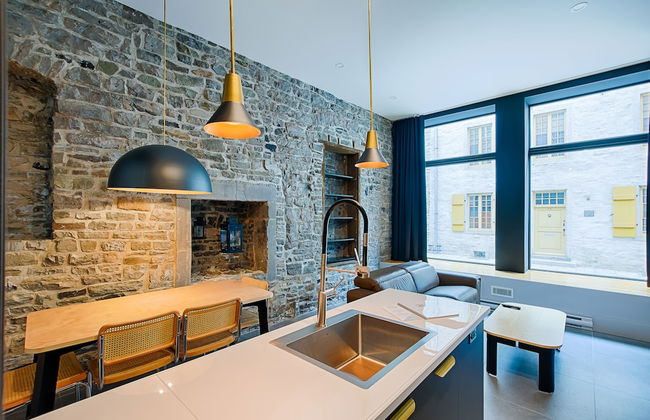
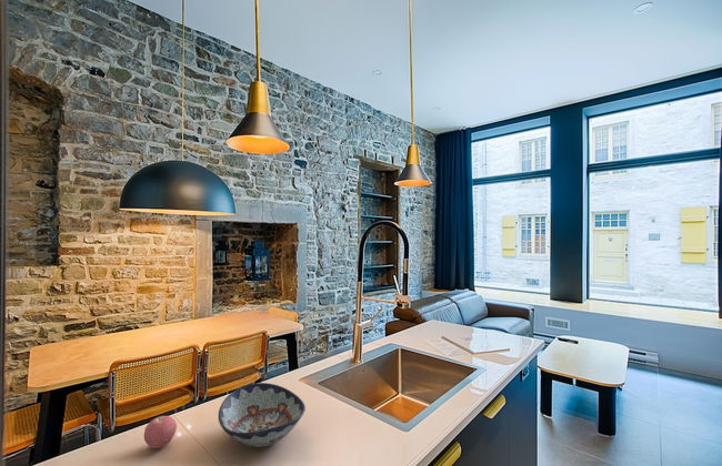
+ apple (160, 430)
+ decorative bowl (262, 418)
